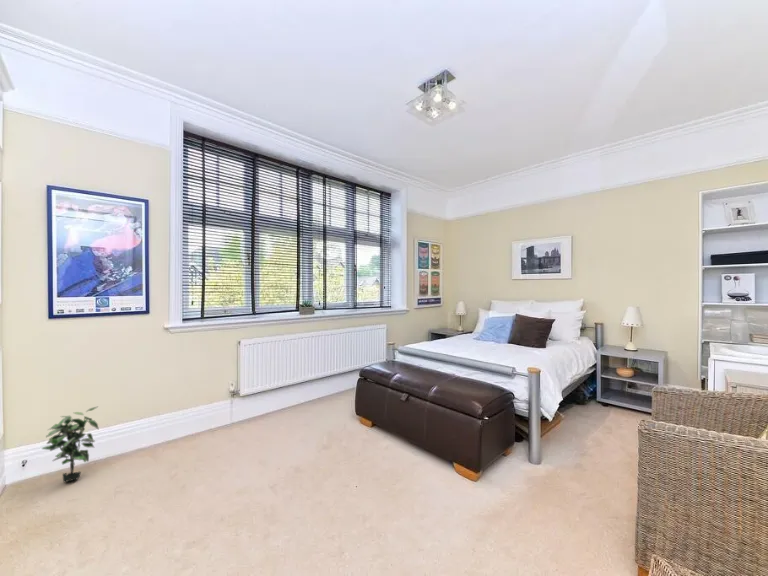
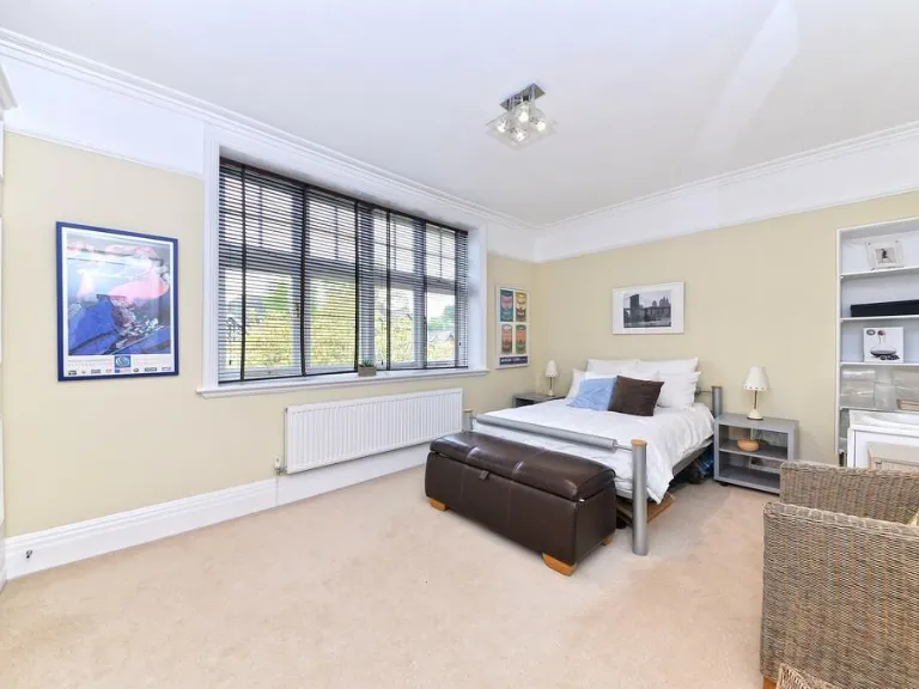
- potted plant (72, 445)
